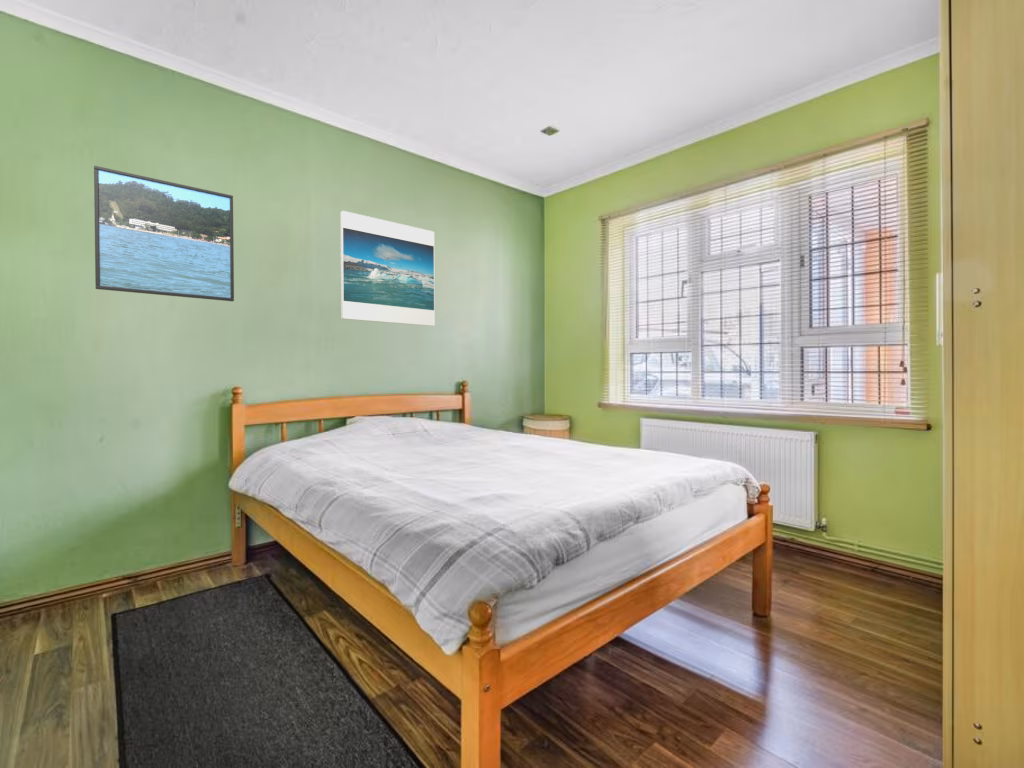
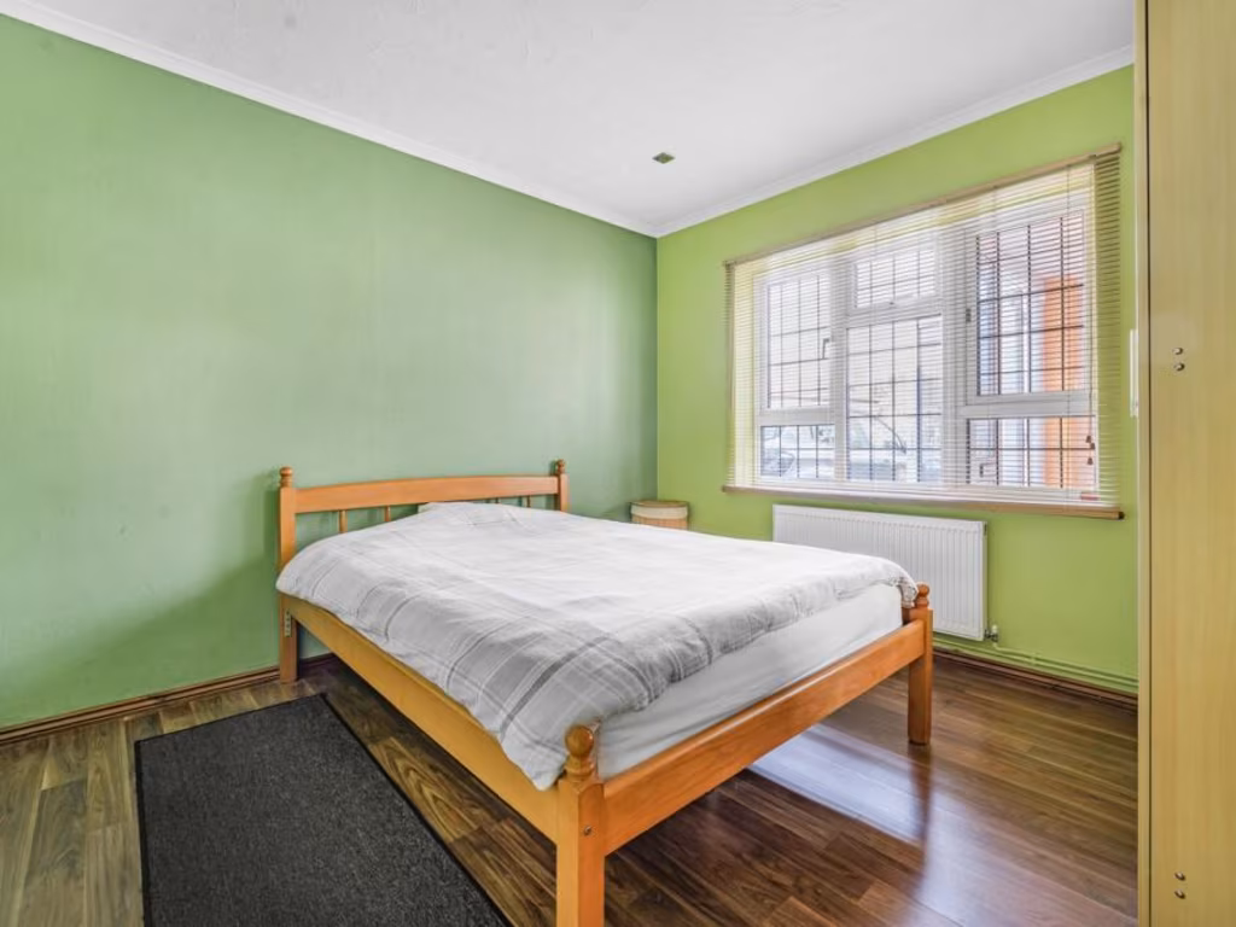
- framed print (390, 272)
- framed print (169, 238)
